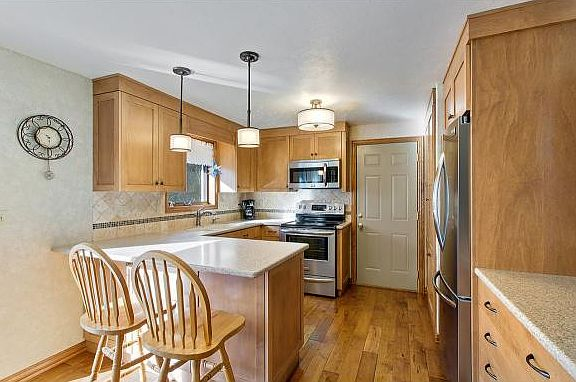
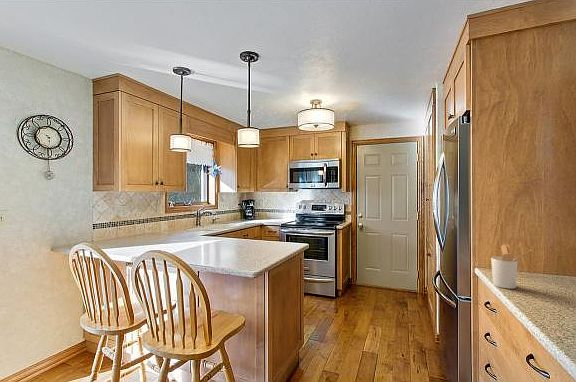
+ utensil holder (511, 266)
